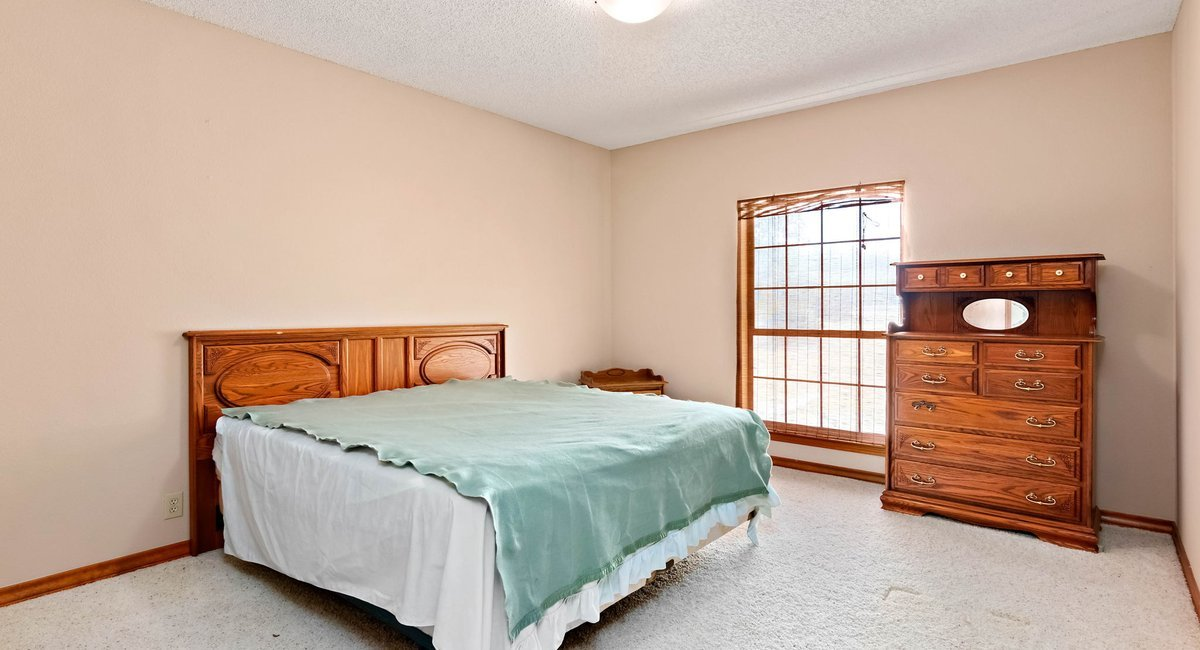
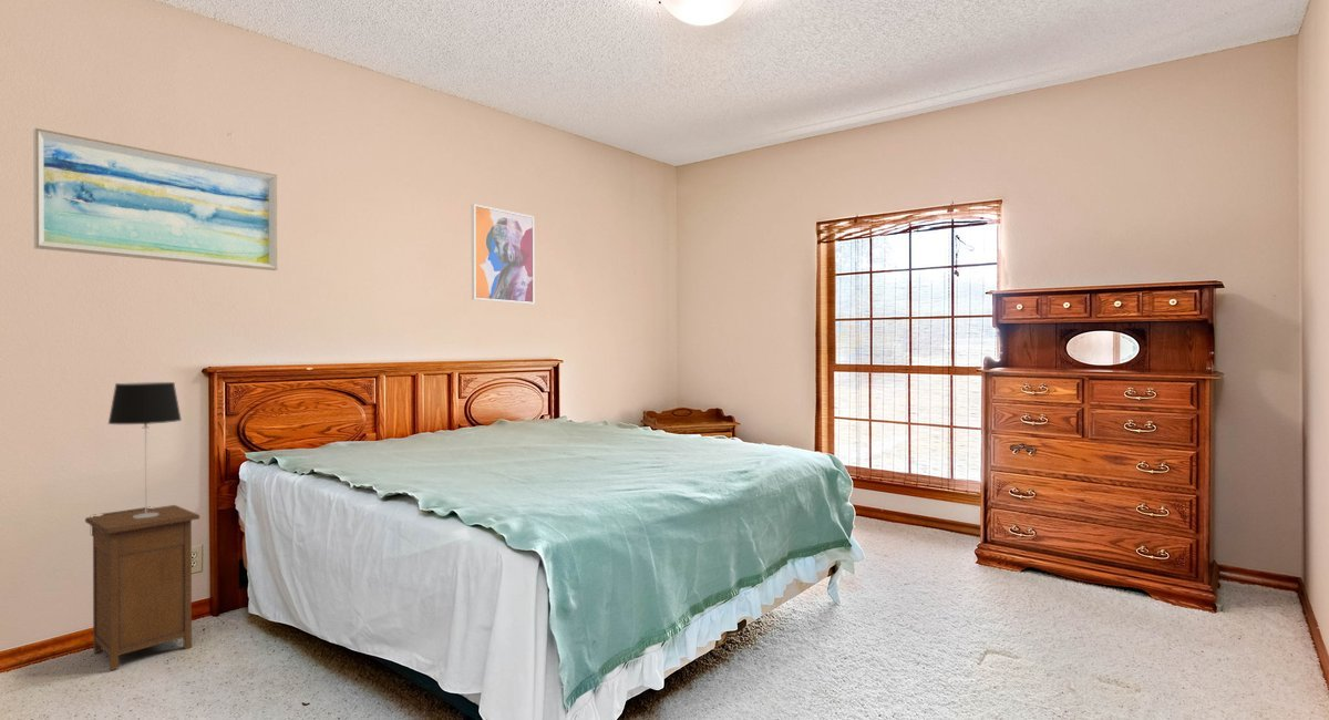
+ wall art (504, 256)
+ wall art (168, 207)
+ nightstand (137, 578)
+ table lamp (145, 449)
